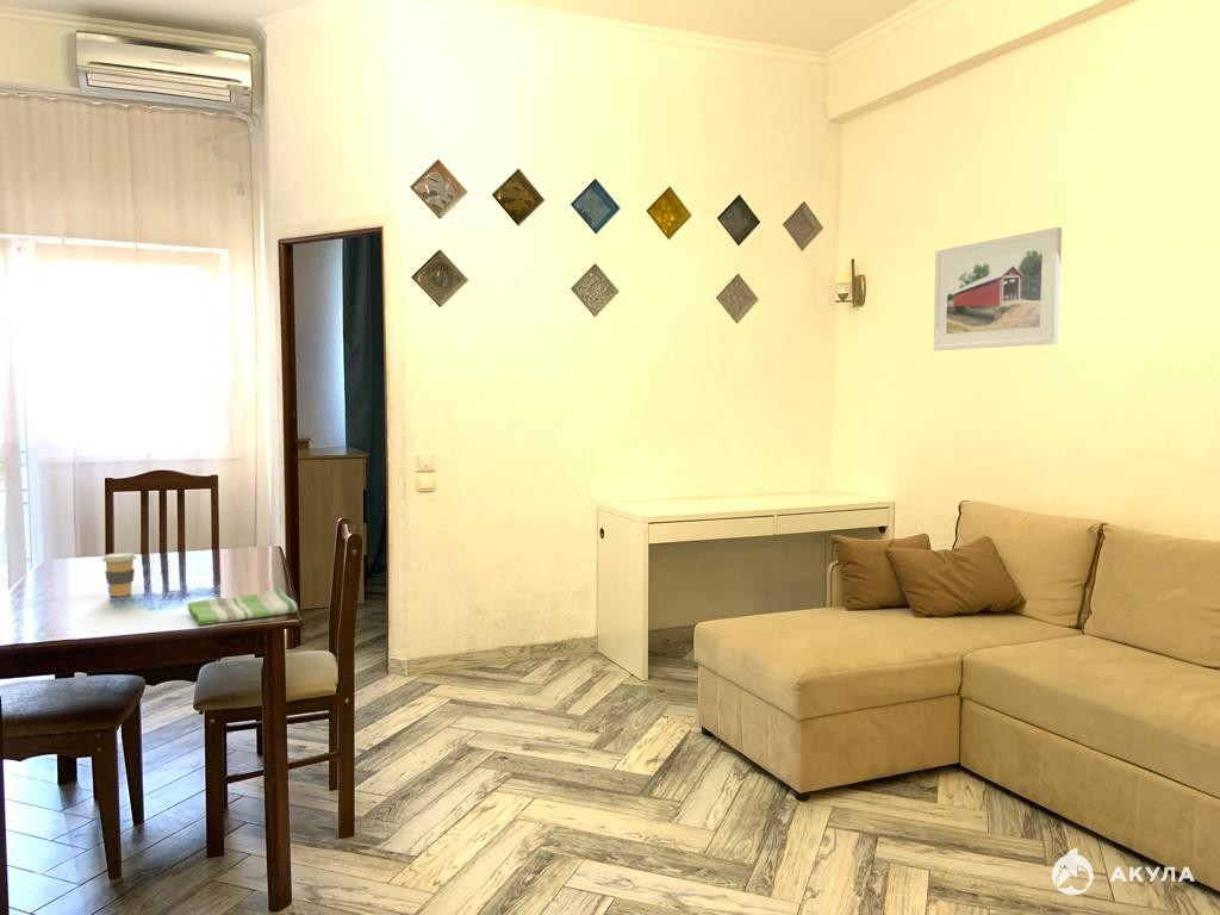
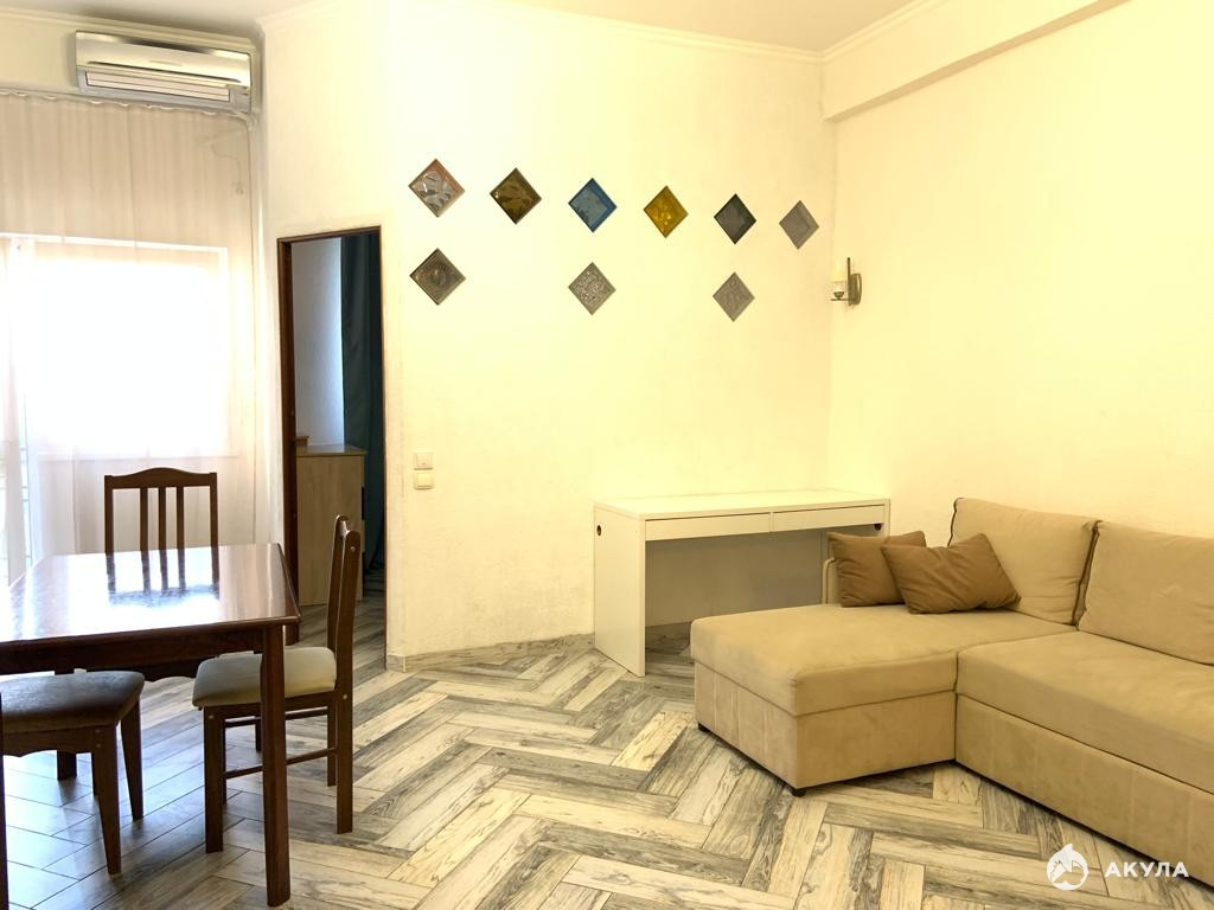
- coffee cup (119, 574)
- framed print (991, 294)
- dish towel (242, 605)
